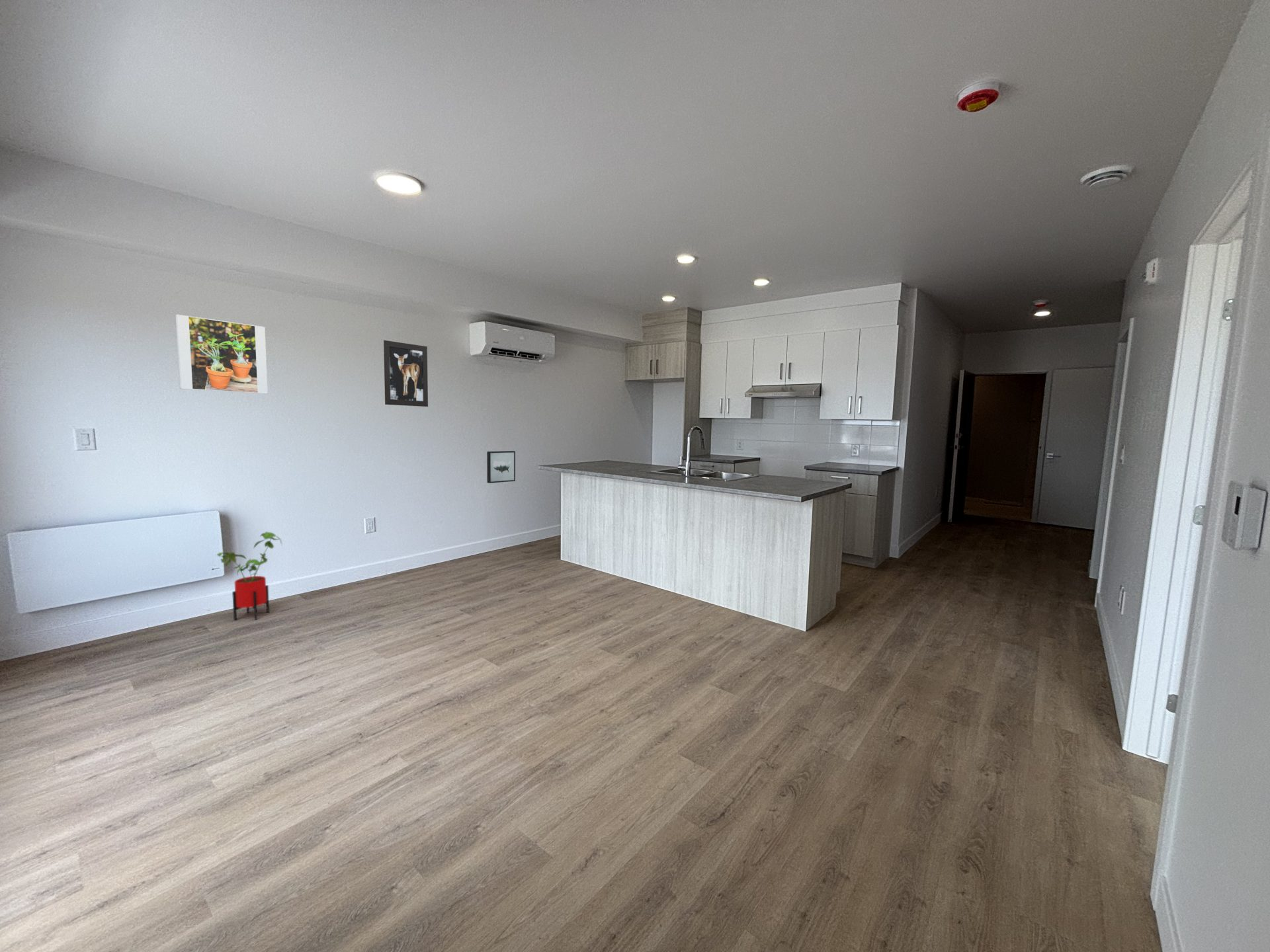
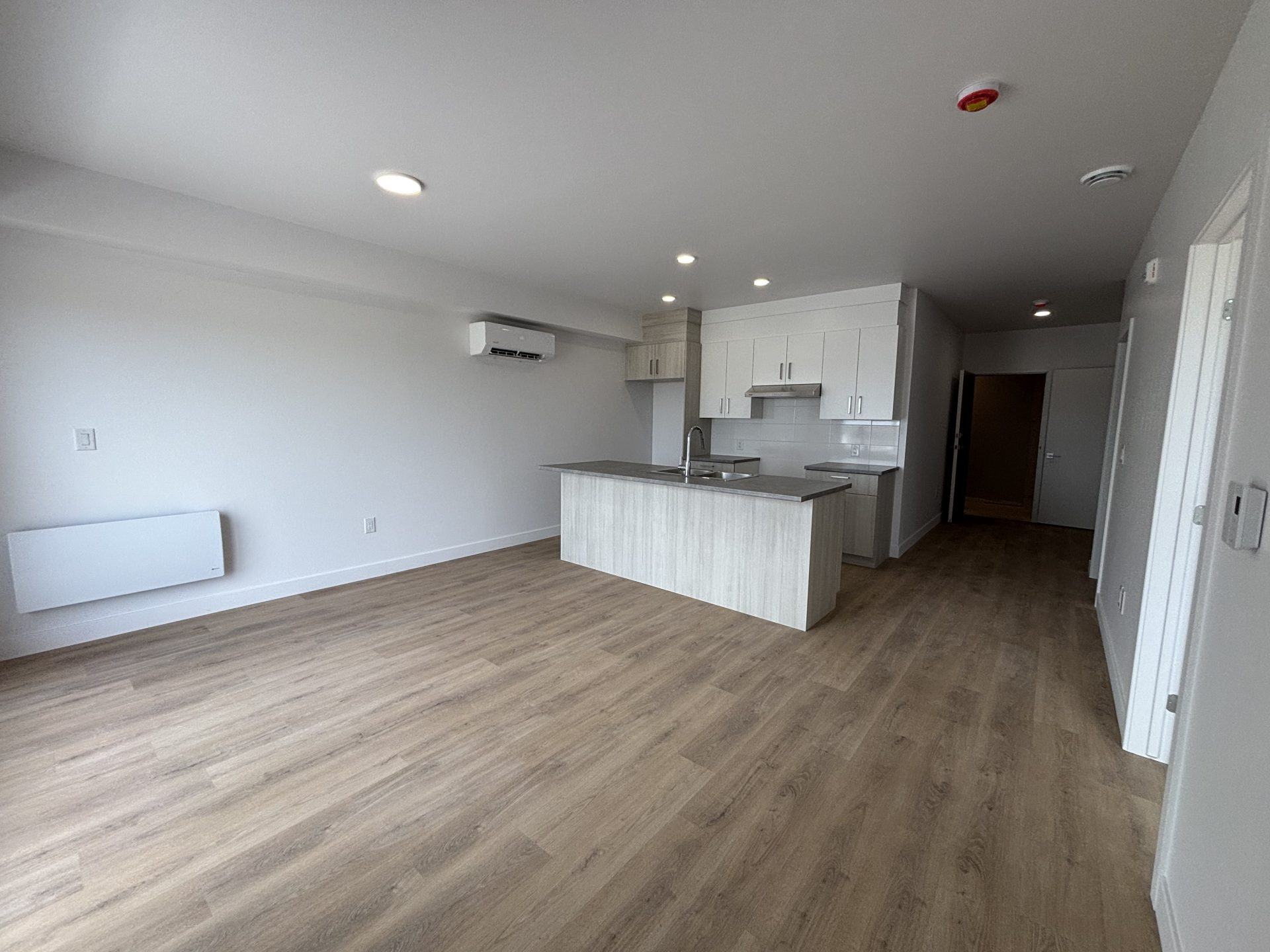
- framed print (224, 356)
- wall art (406, 374)
- wall art (501, 466)
- house plant (254, 575)
